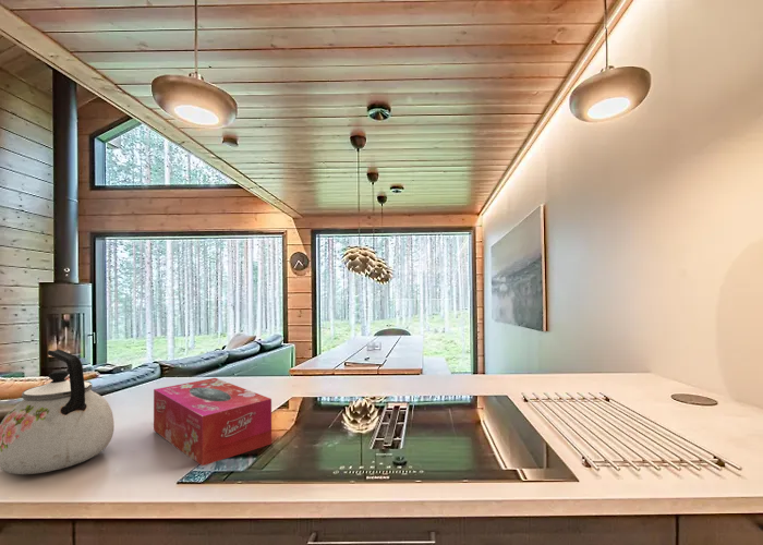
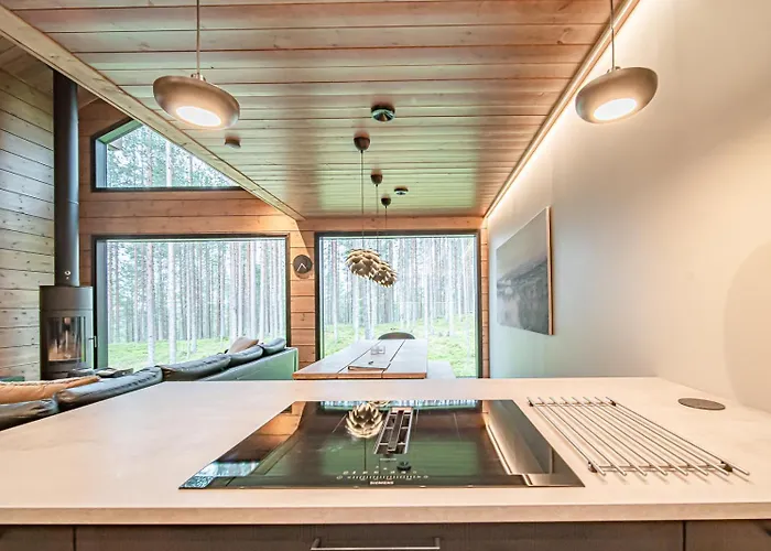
- tissue box (209, 414)
- kettle (57, 404)
